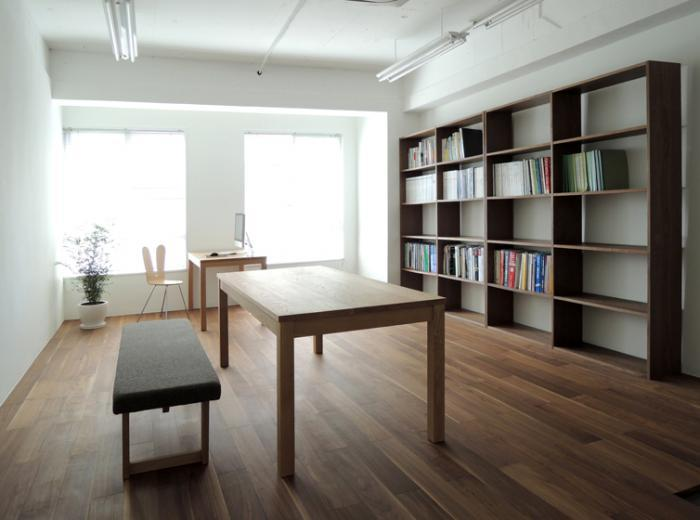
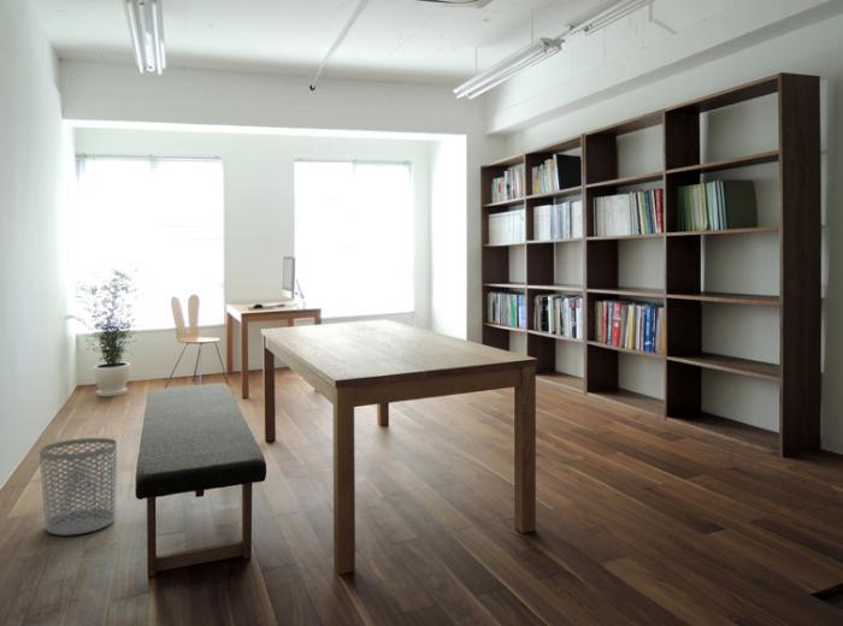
+ waste bin (79, 485)
